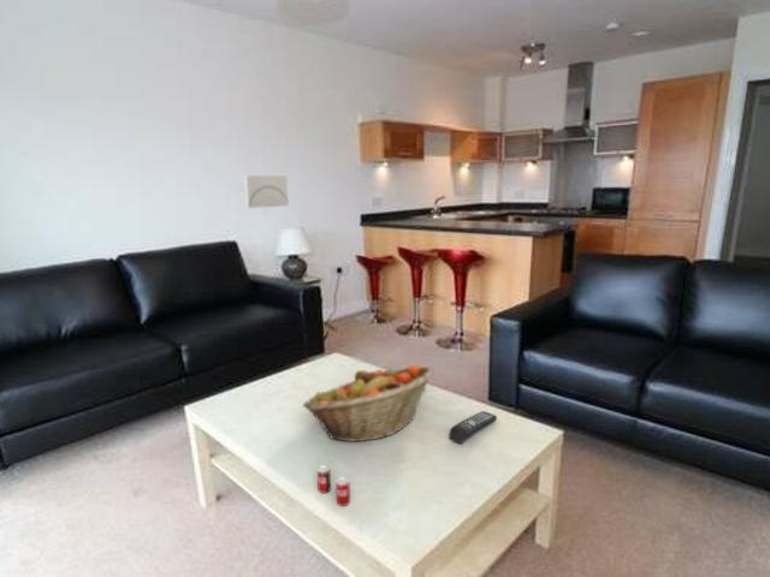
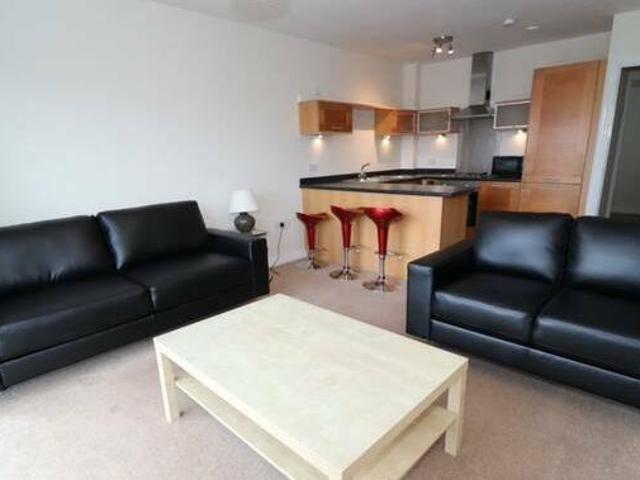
- beverage can (336, 484)
- fruit basket (371, 395)
- remote control (473, 424)
- wall art (267, 191)
